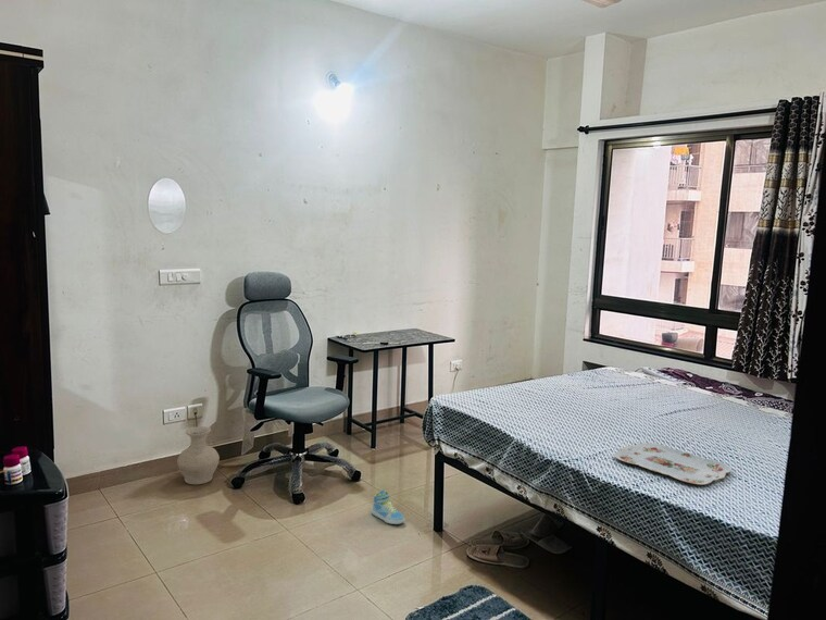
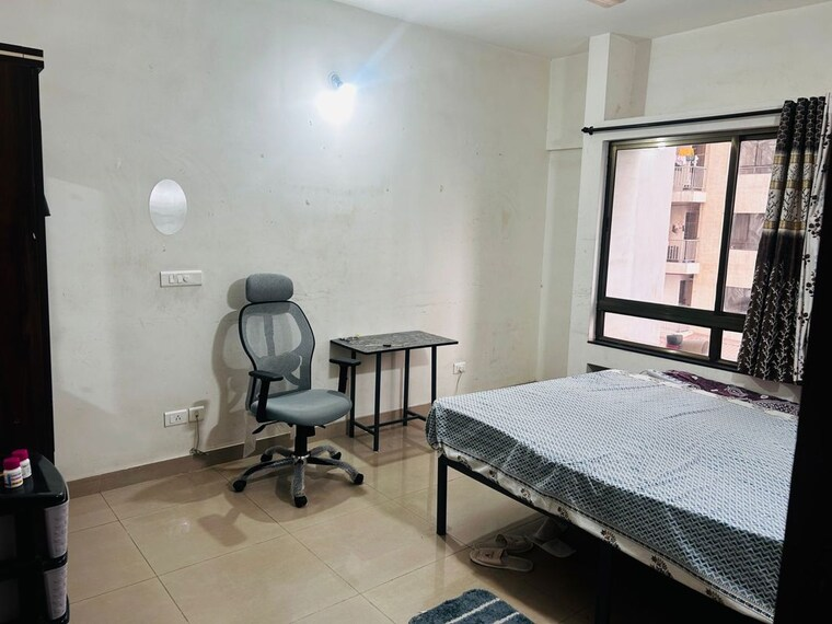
- vase (198, 455)
- sneaker (387, 506)
- serving tray (671, 462)
